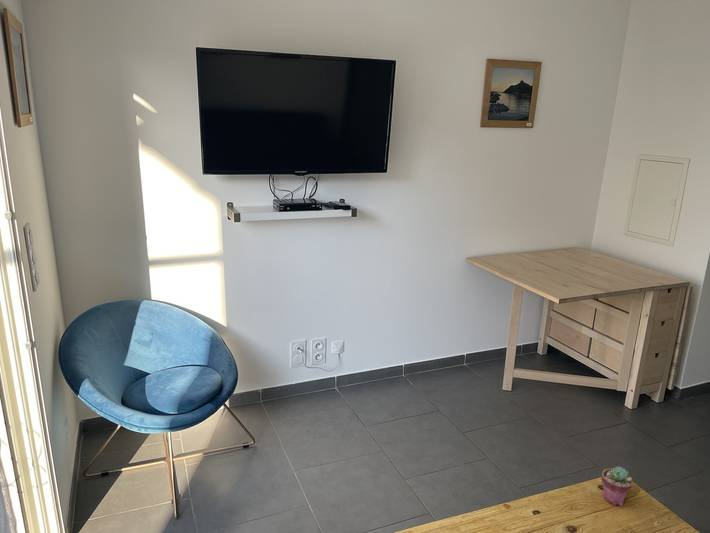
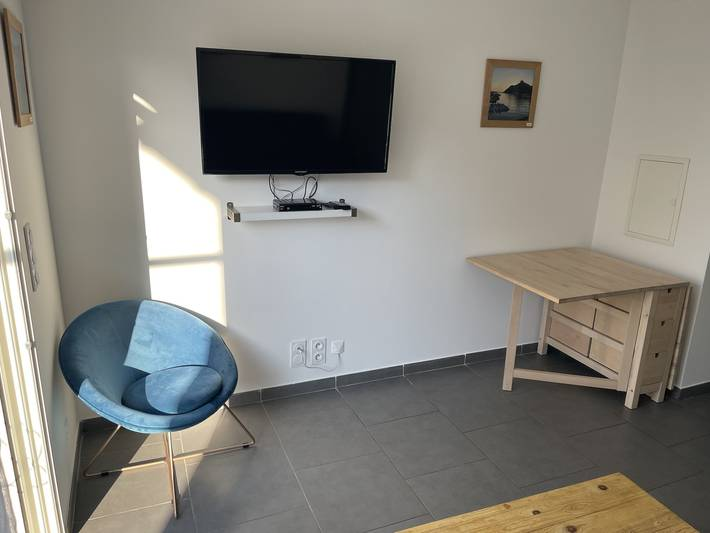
- potted succulent (616, 483)
